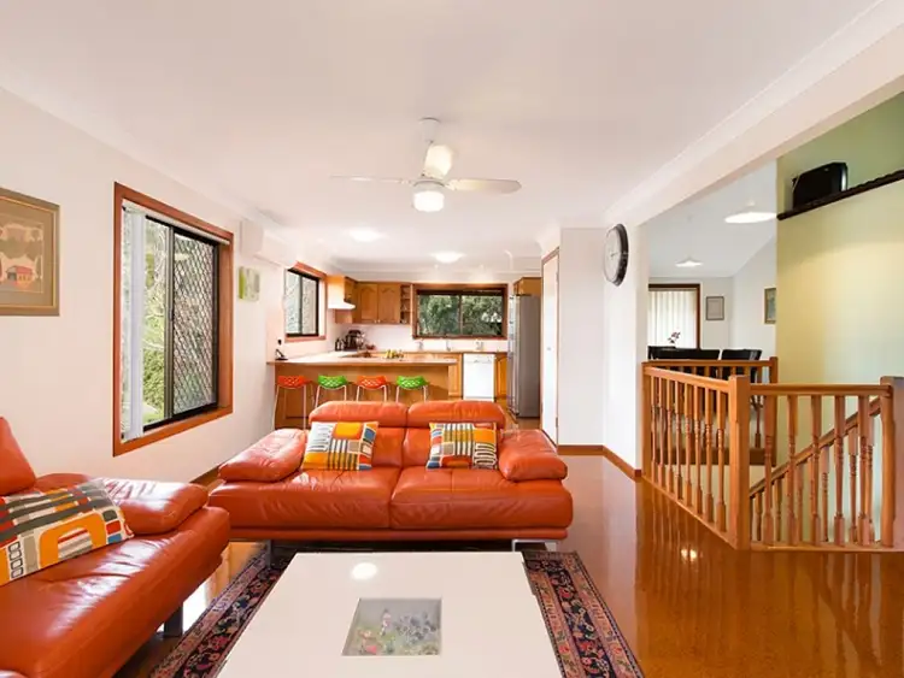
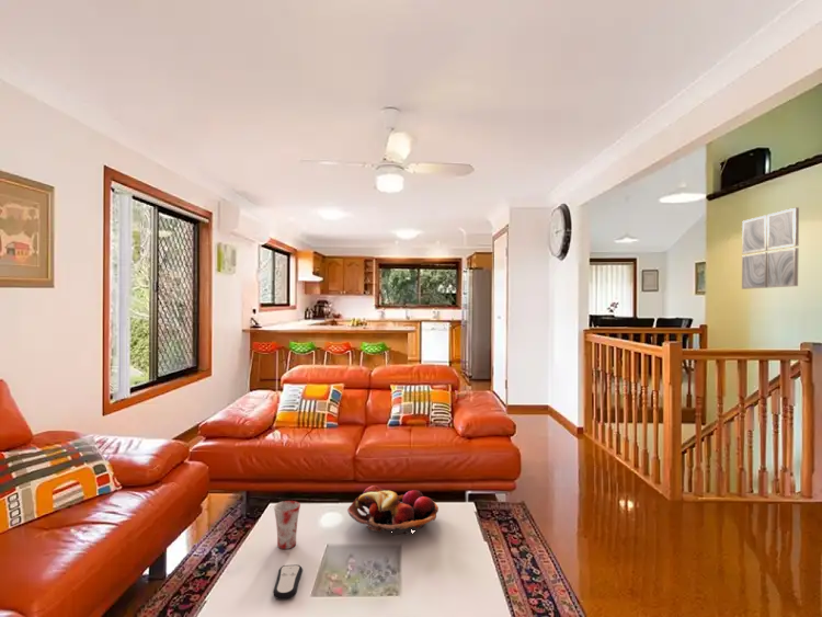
+ fruit basket (392, 507)
+ remote control (287, 581)
+ wall art (767, 250)
+ mug (287, 522)
